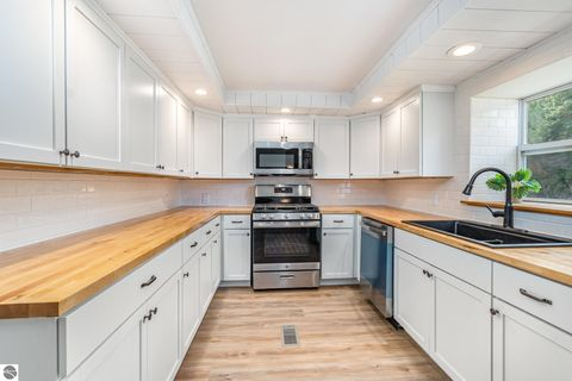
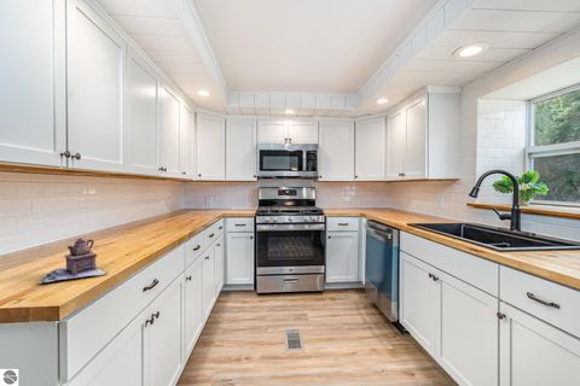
+ teapot (77, 255)
